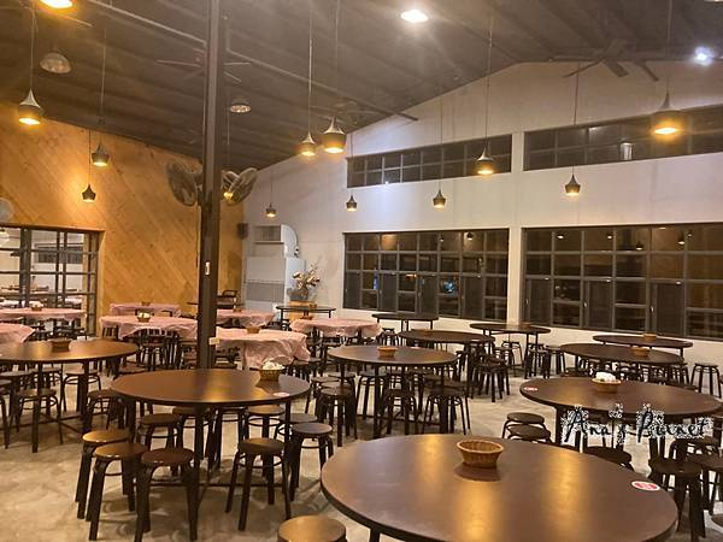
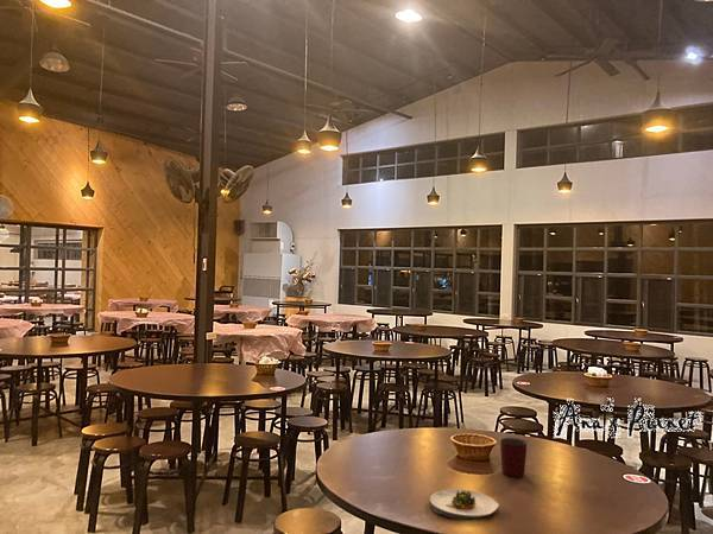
+ mug (511, 456)
+ salad plate (462, 498)
